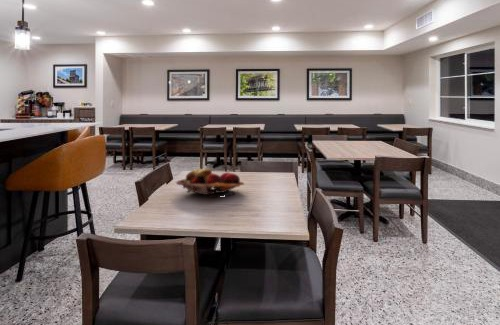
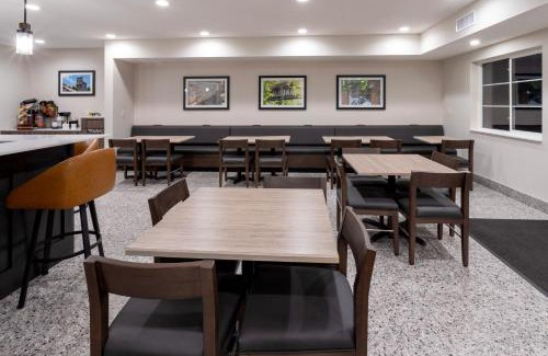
- fruit basket (209, 181)
